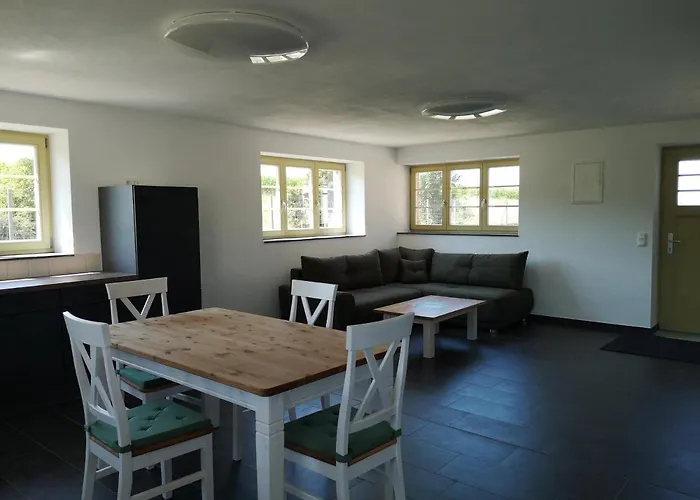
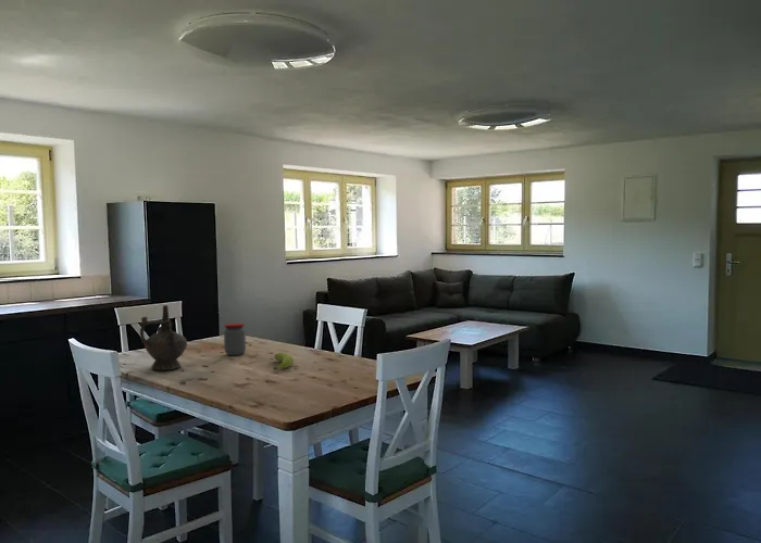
+ ceremonial vessel (163, 337)
+ jar (235, 339)
+ fruit (278, 359)
